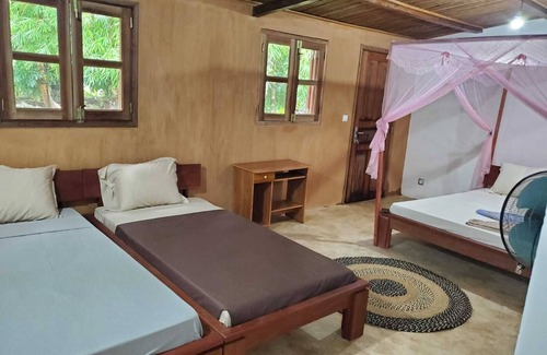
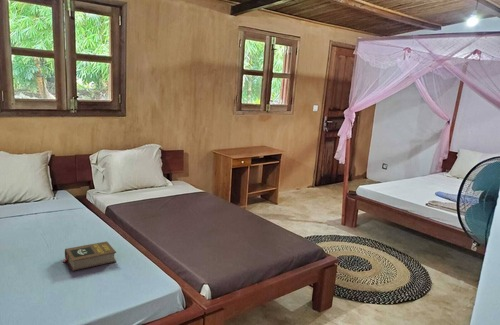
+ book (88, 255)
